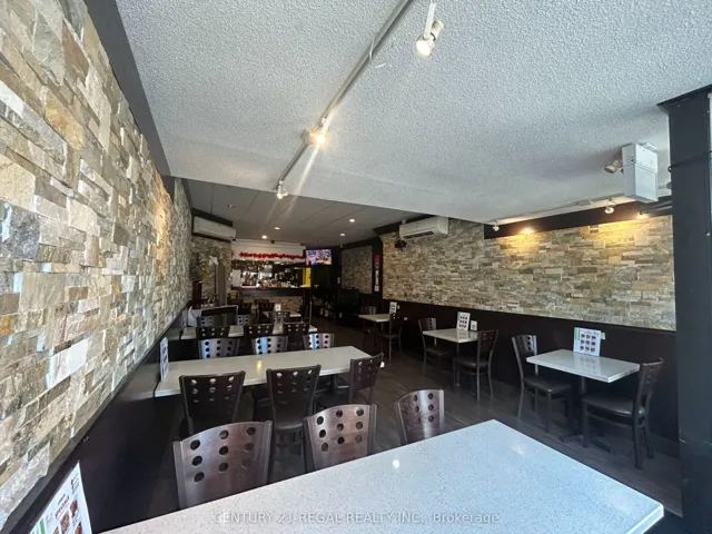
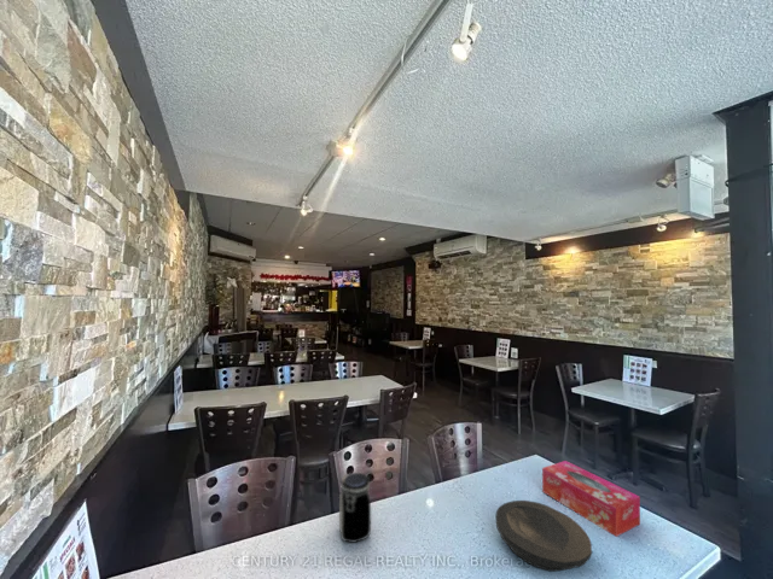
+ plate (540, 537)
+ tissue box (587, 493)
+ jar (354, 505)
